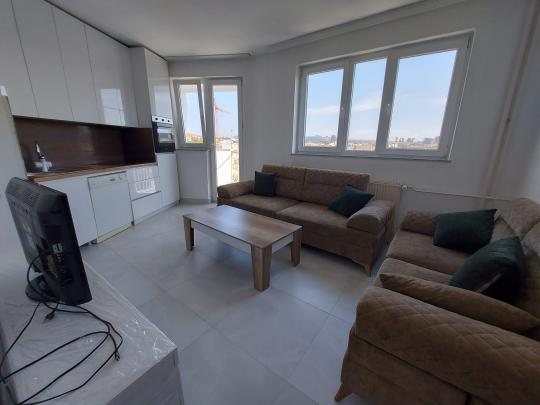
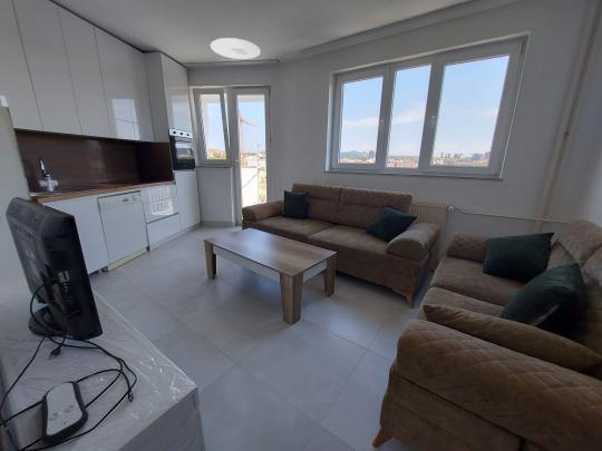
+ ceiling light (235, 47)
+ remote control (62, 408)
